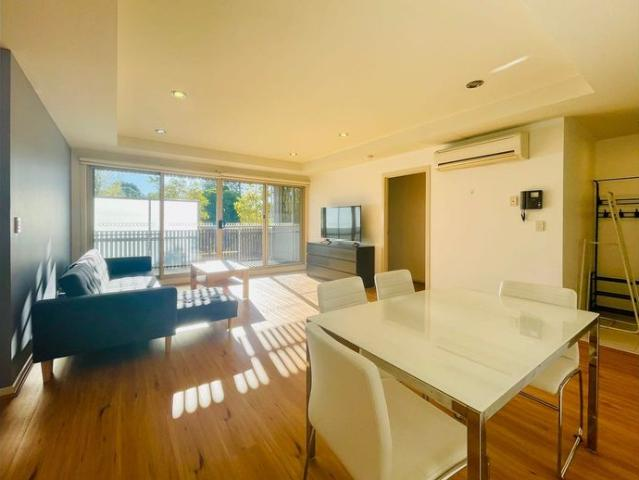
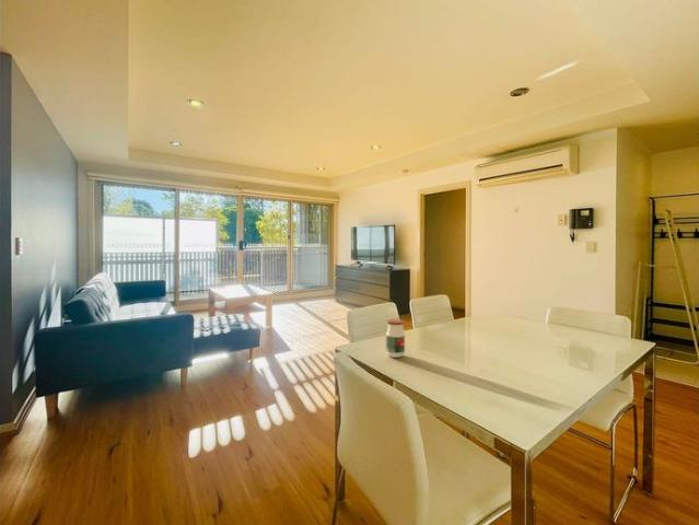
+ jar (395, 338)
